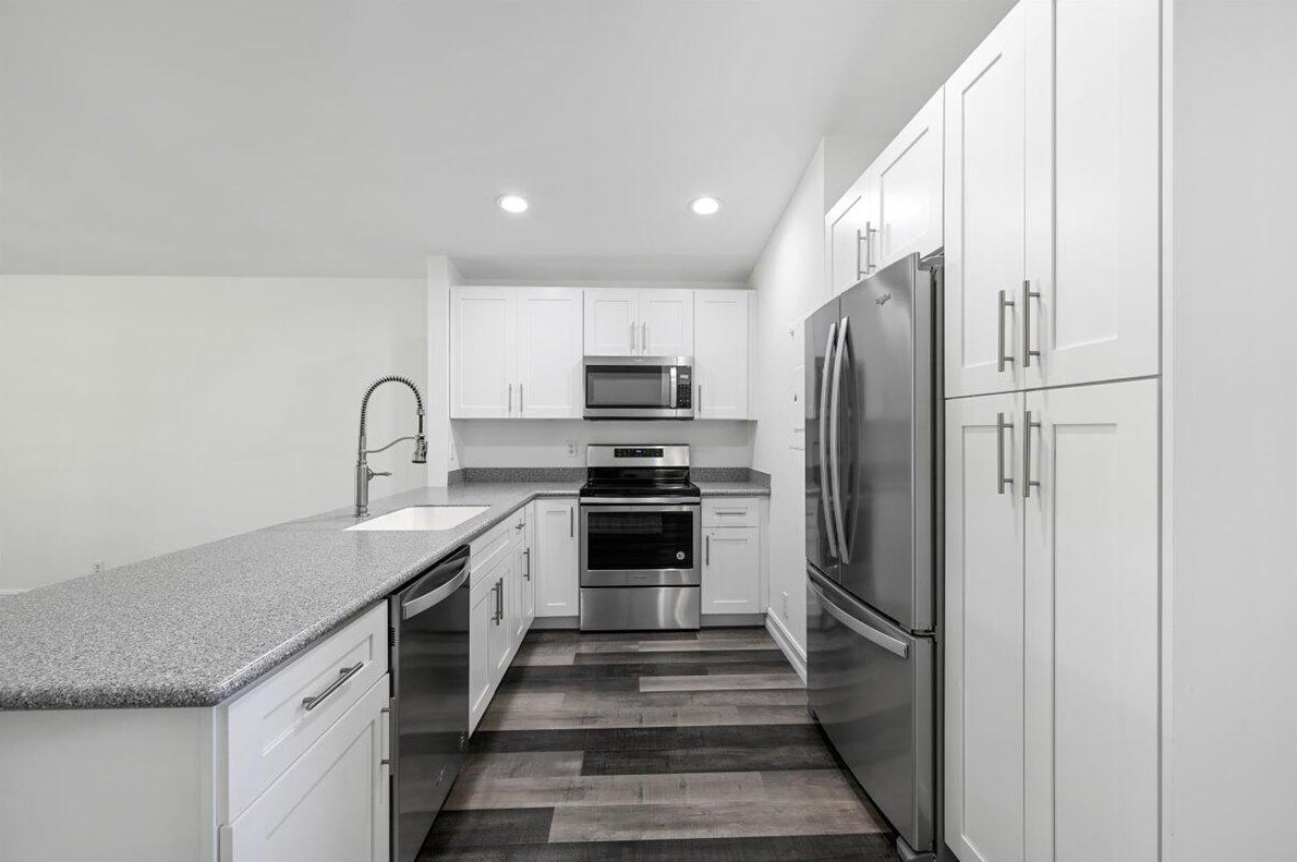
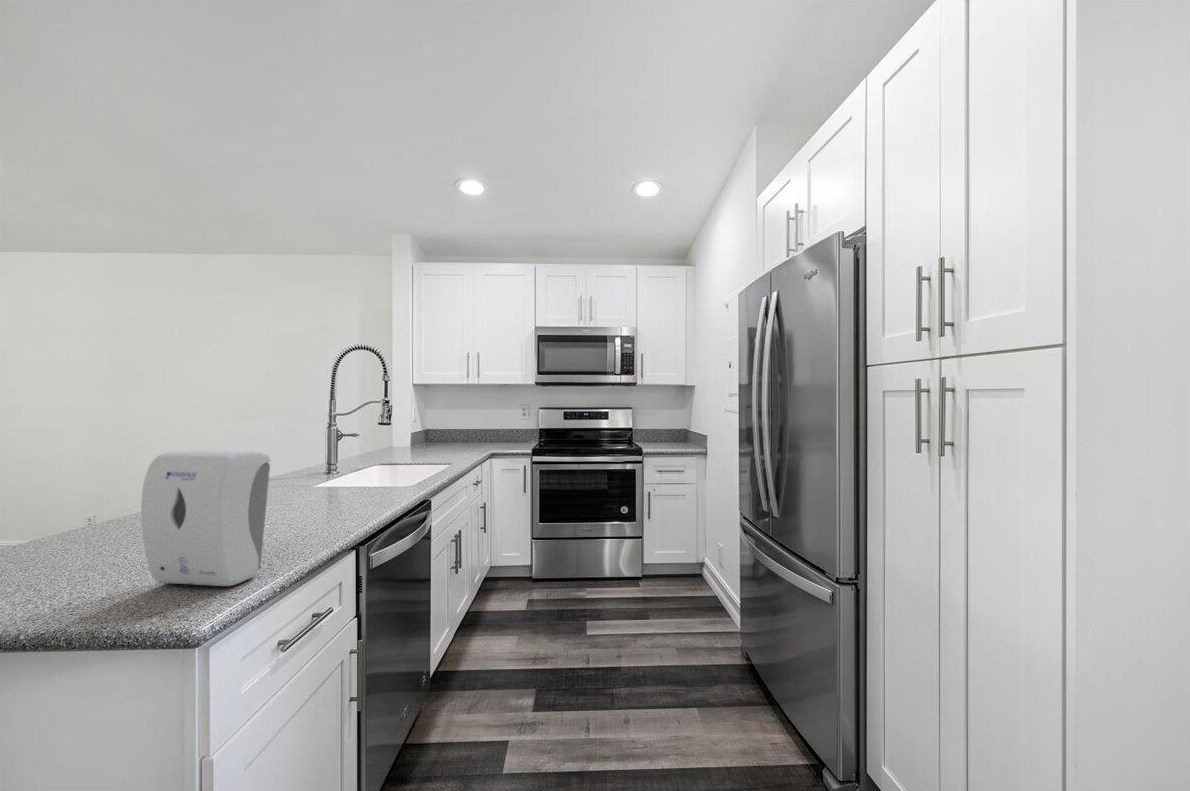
+ soap dispenser (210, 515)
